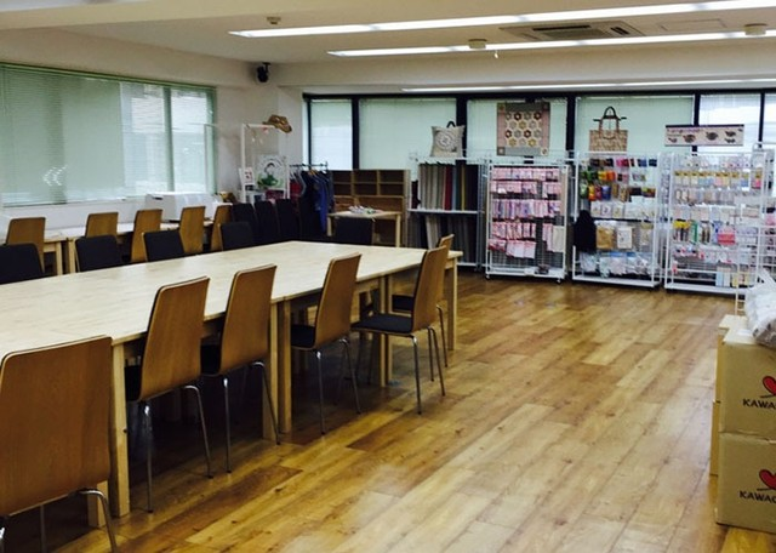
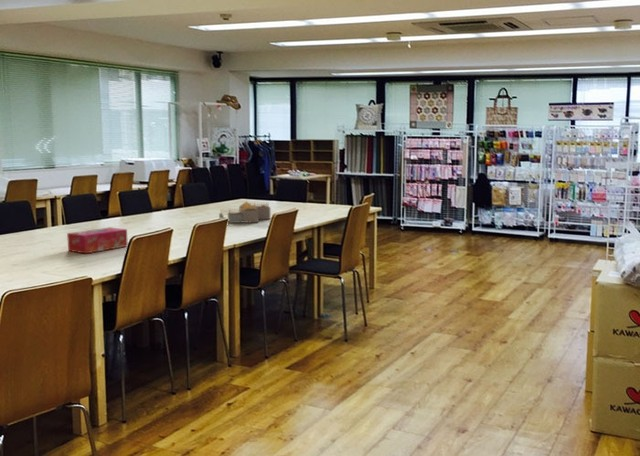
+ tissue box (98, 239)
+ storage basket (246, 211)
